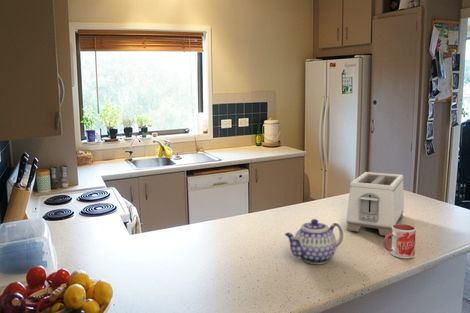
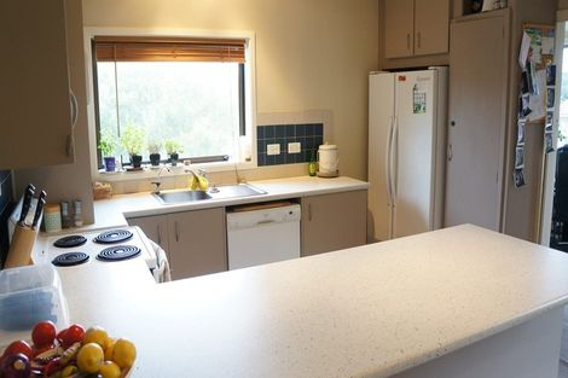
- teapot (314, 239)
- toaster (376, 201)
- mug (398, 241)
